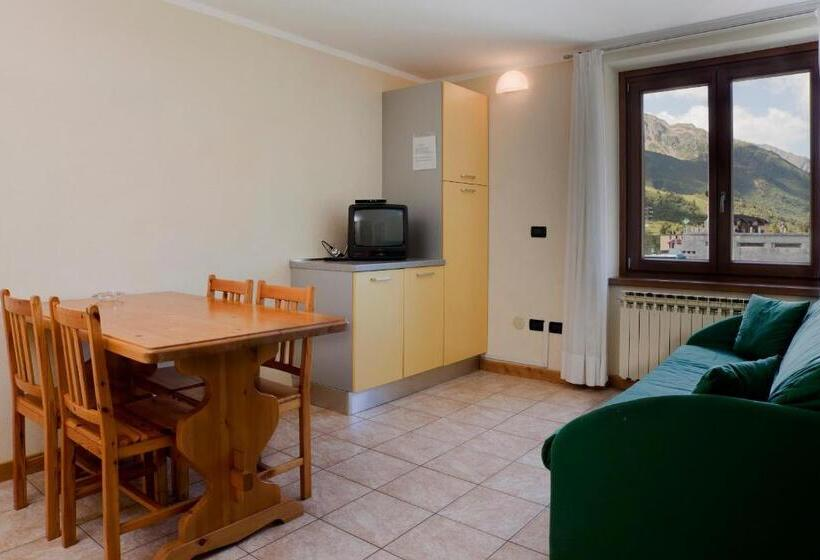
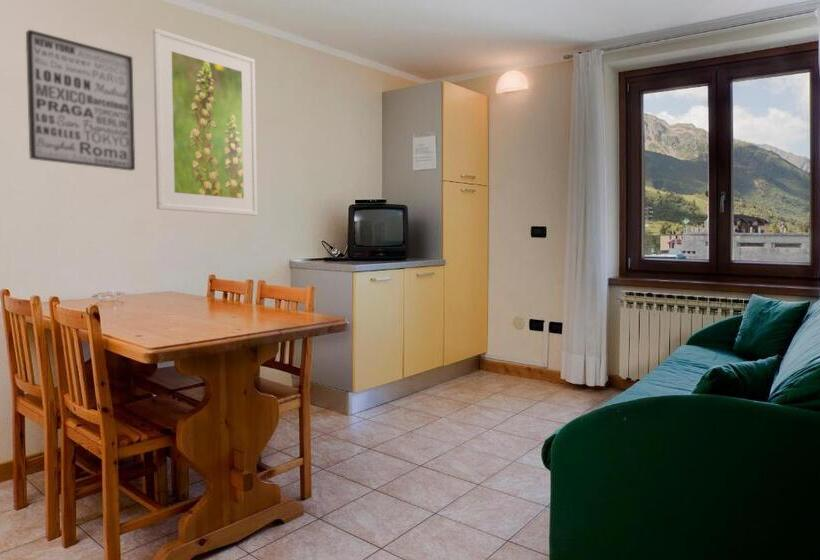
+ wall art (83, 105)
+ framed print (209, 129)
